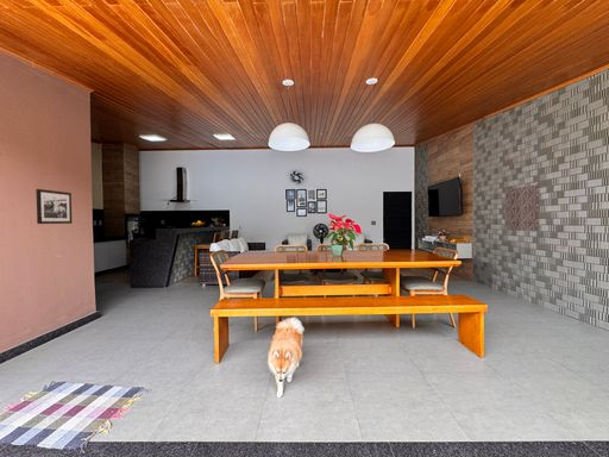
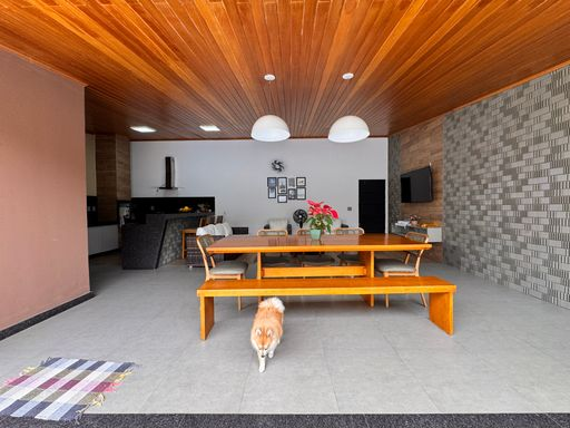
- decorative wall panel (520, 208)
- picture frame (55, 207)
